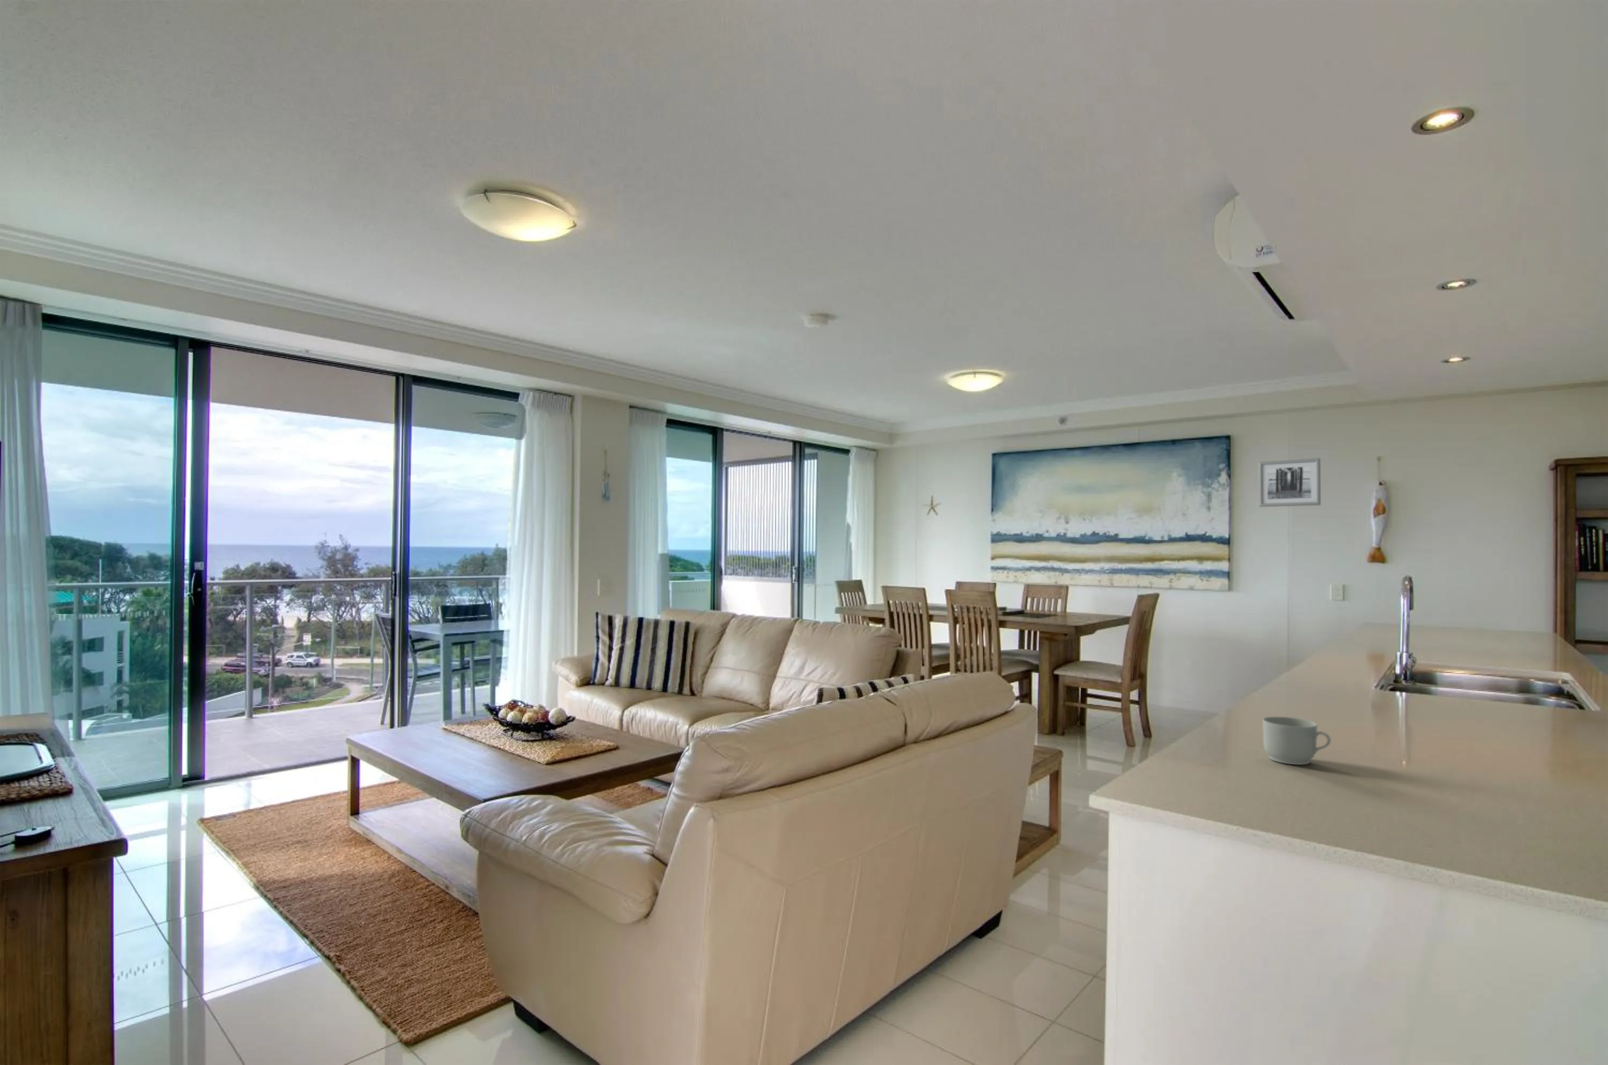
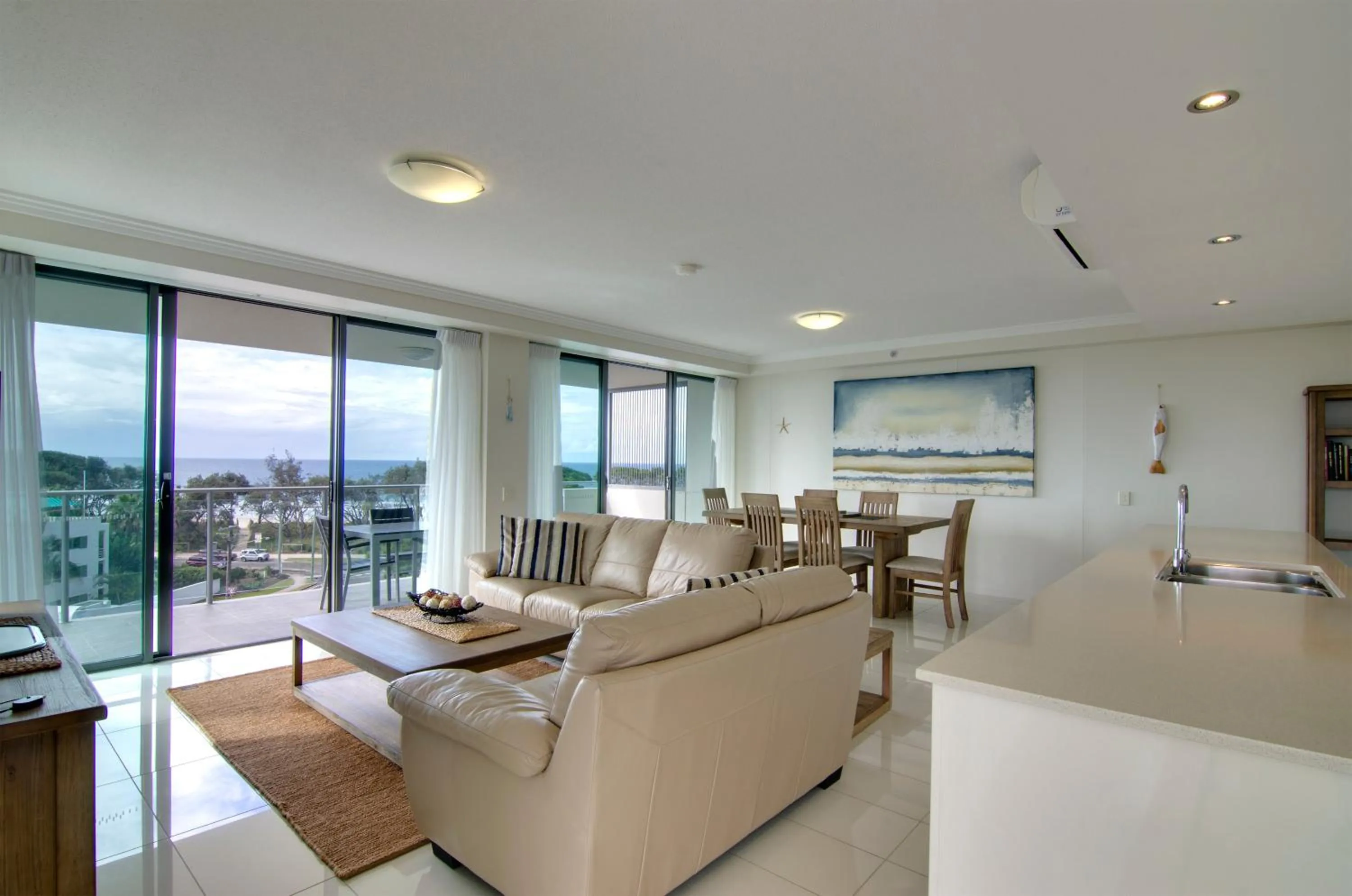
- wall art (1288, 483)
- mug (1296, 742)
